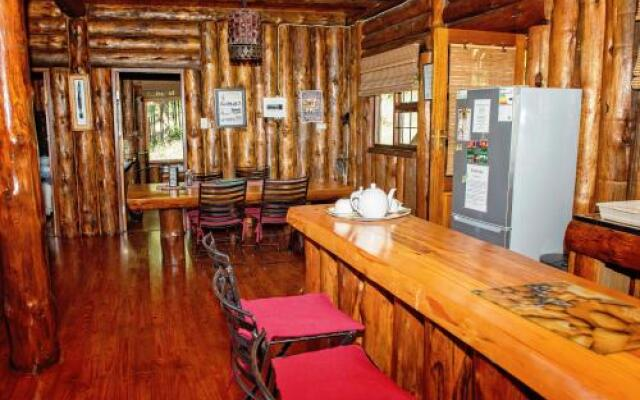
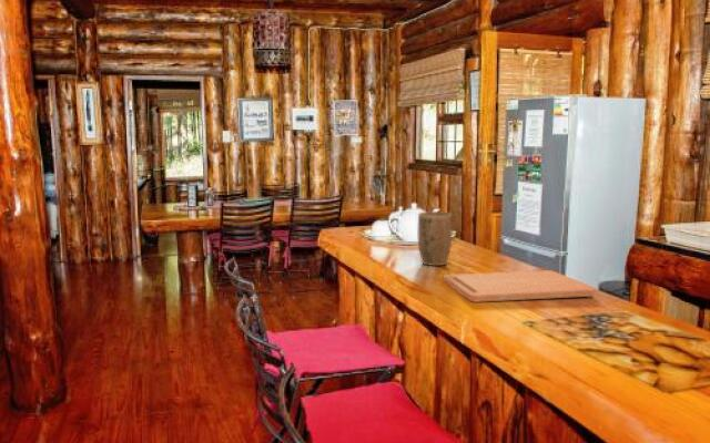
+ cutting board (515, 285)
+ plant pot (434, 238)
